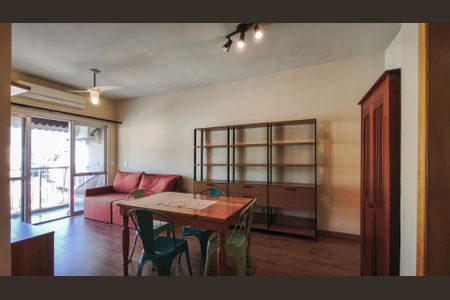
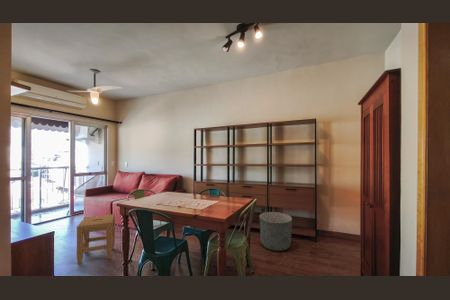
+ stool (97, 237)
+ planter (275, 231)
